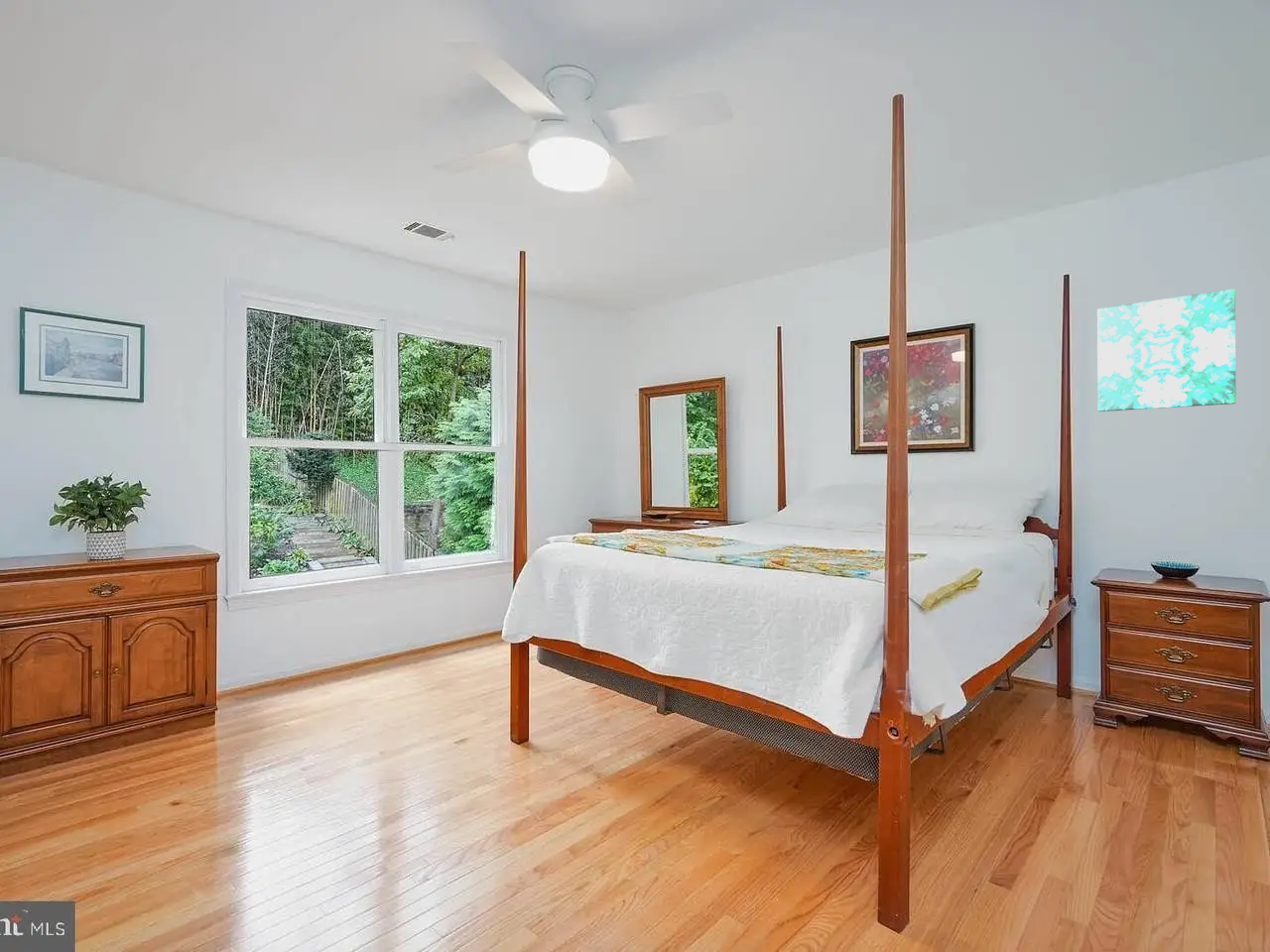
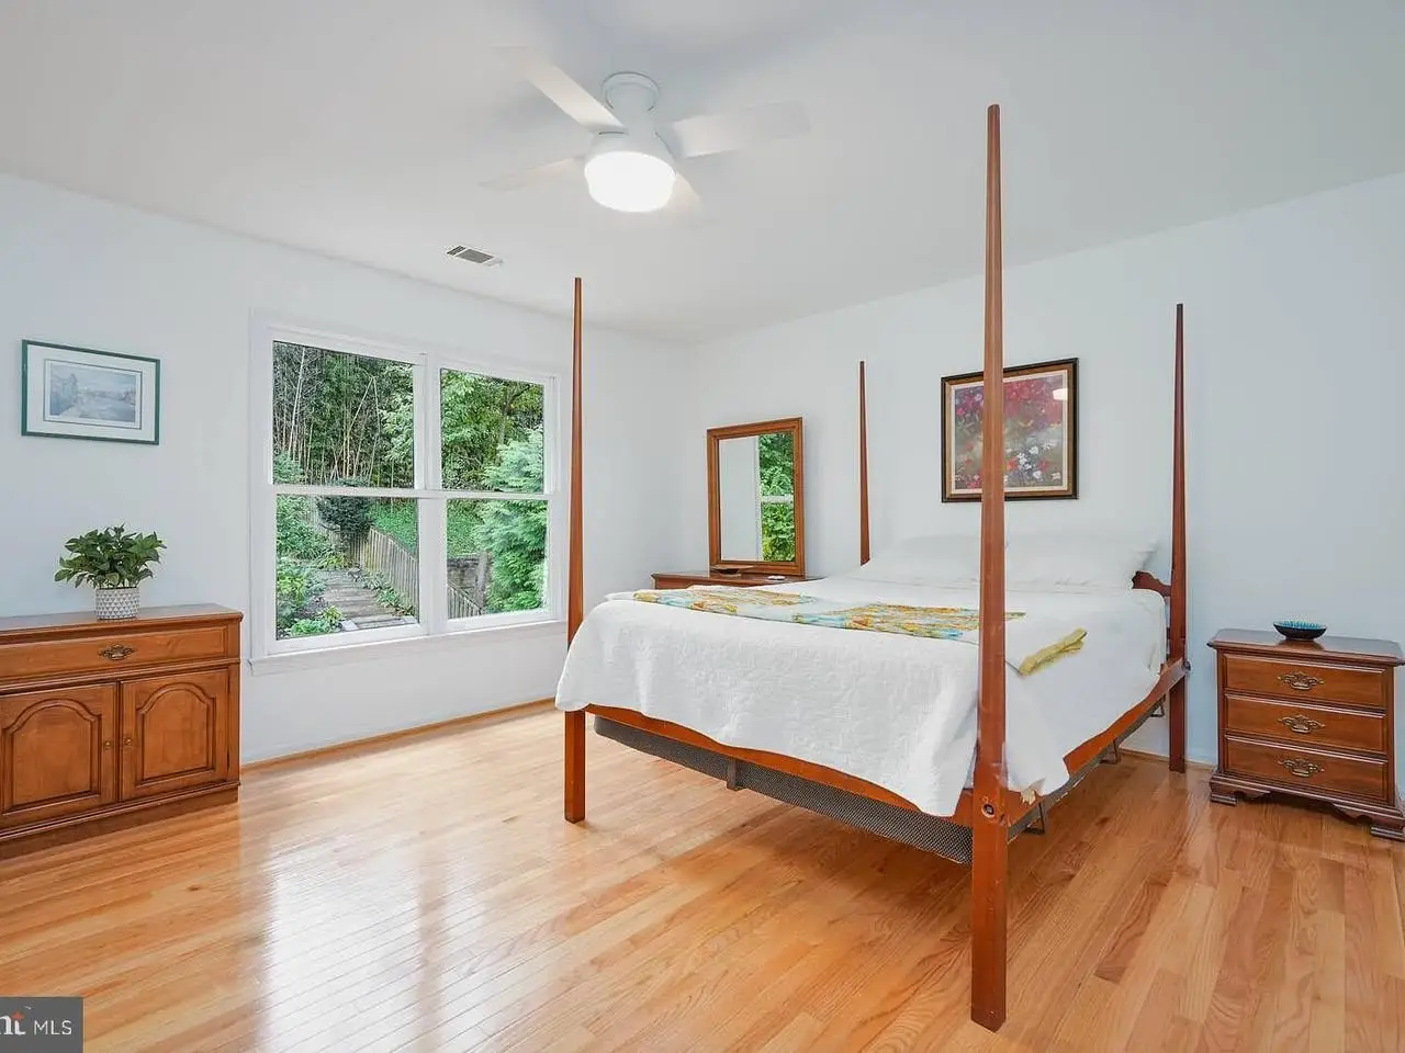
- wall art (1163, 353)
